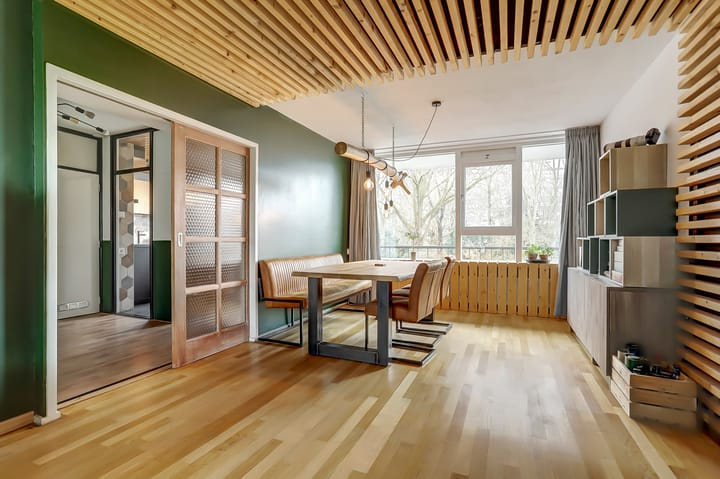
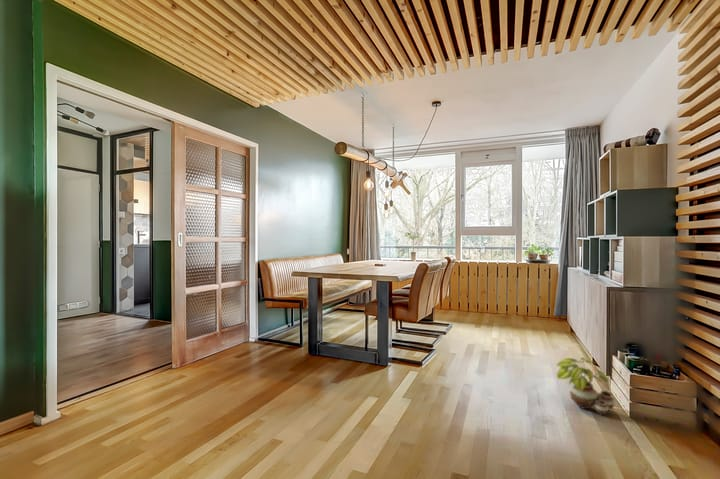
+ potted plant (586, 383)
